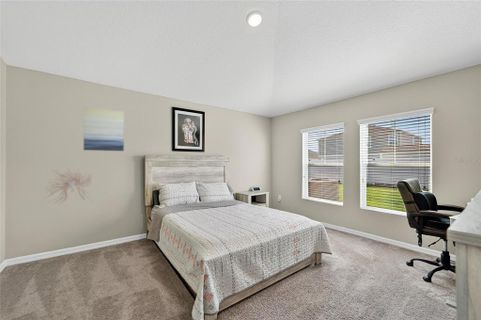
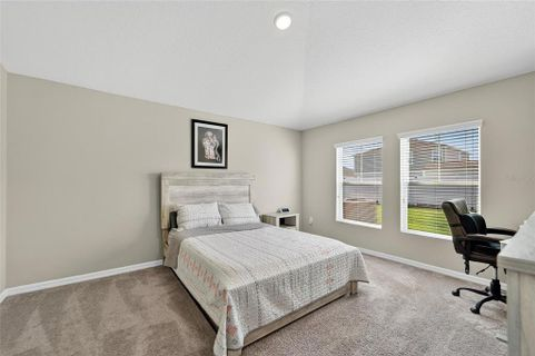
- wall sculpture (69, 185)
- wall art (104, 130)
